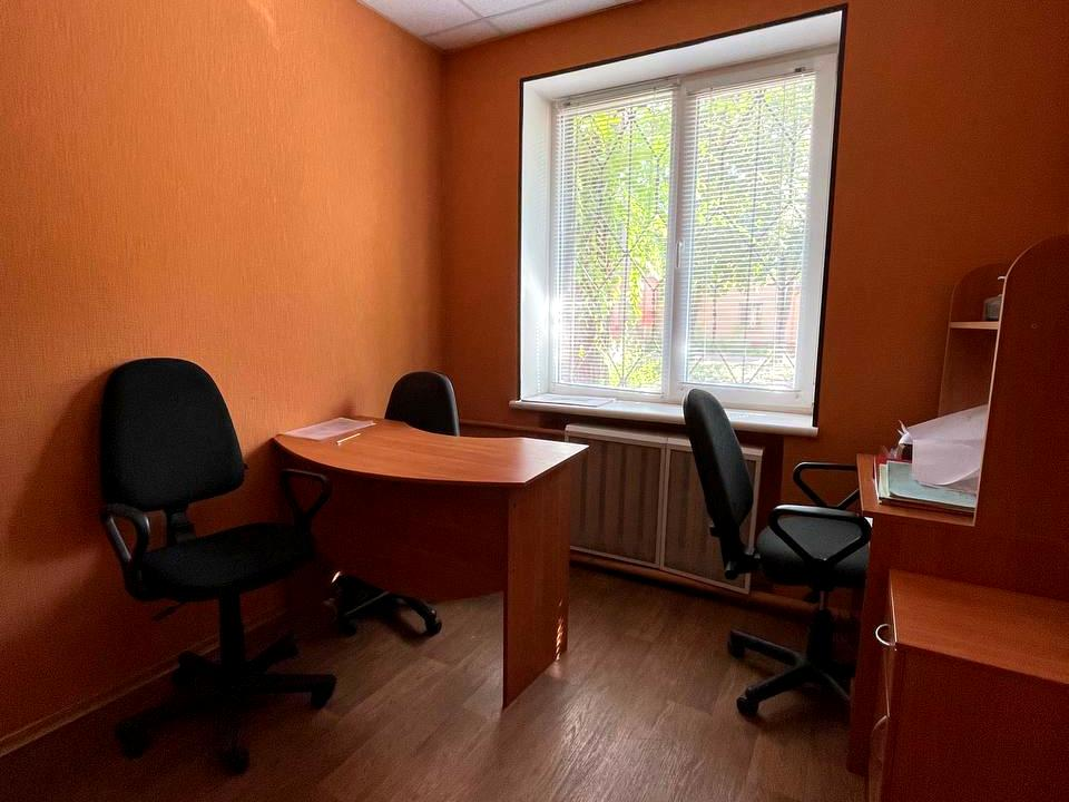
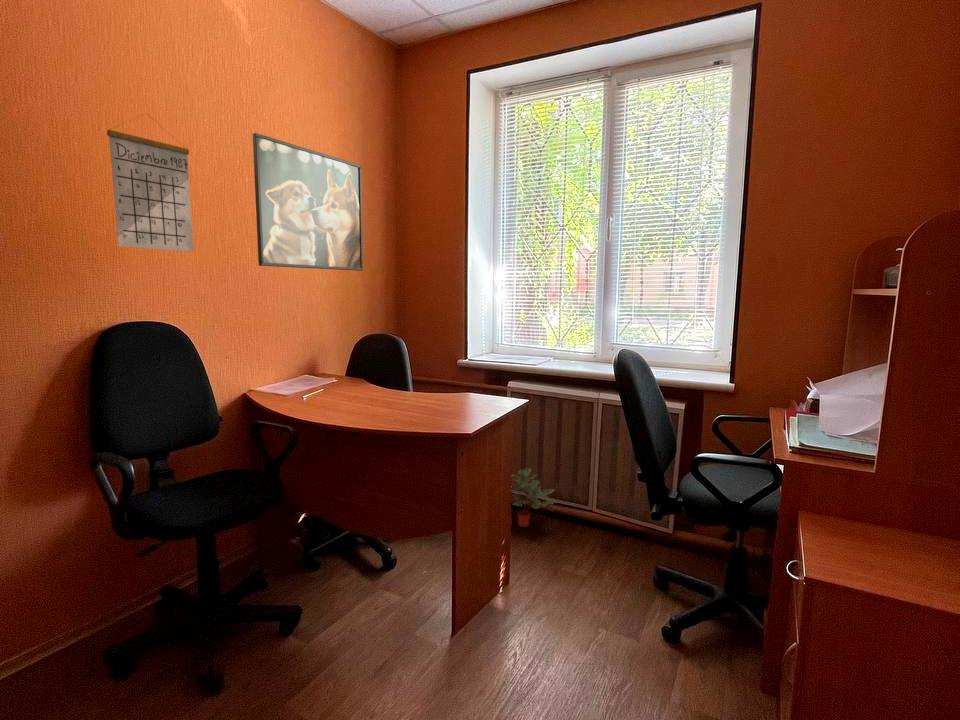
+ calendar (153, 182)
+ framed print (314, 210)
+ potted plant (531, 496)
